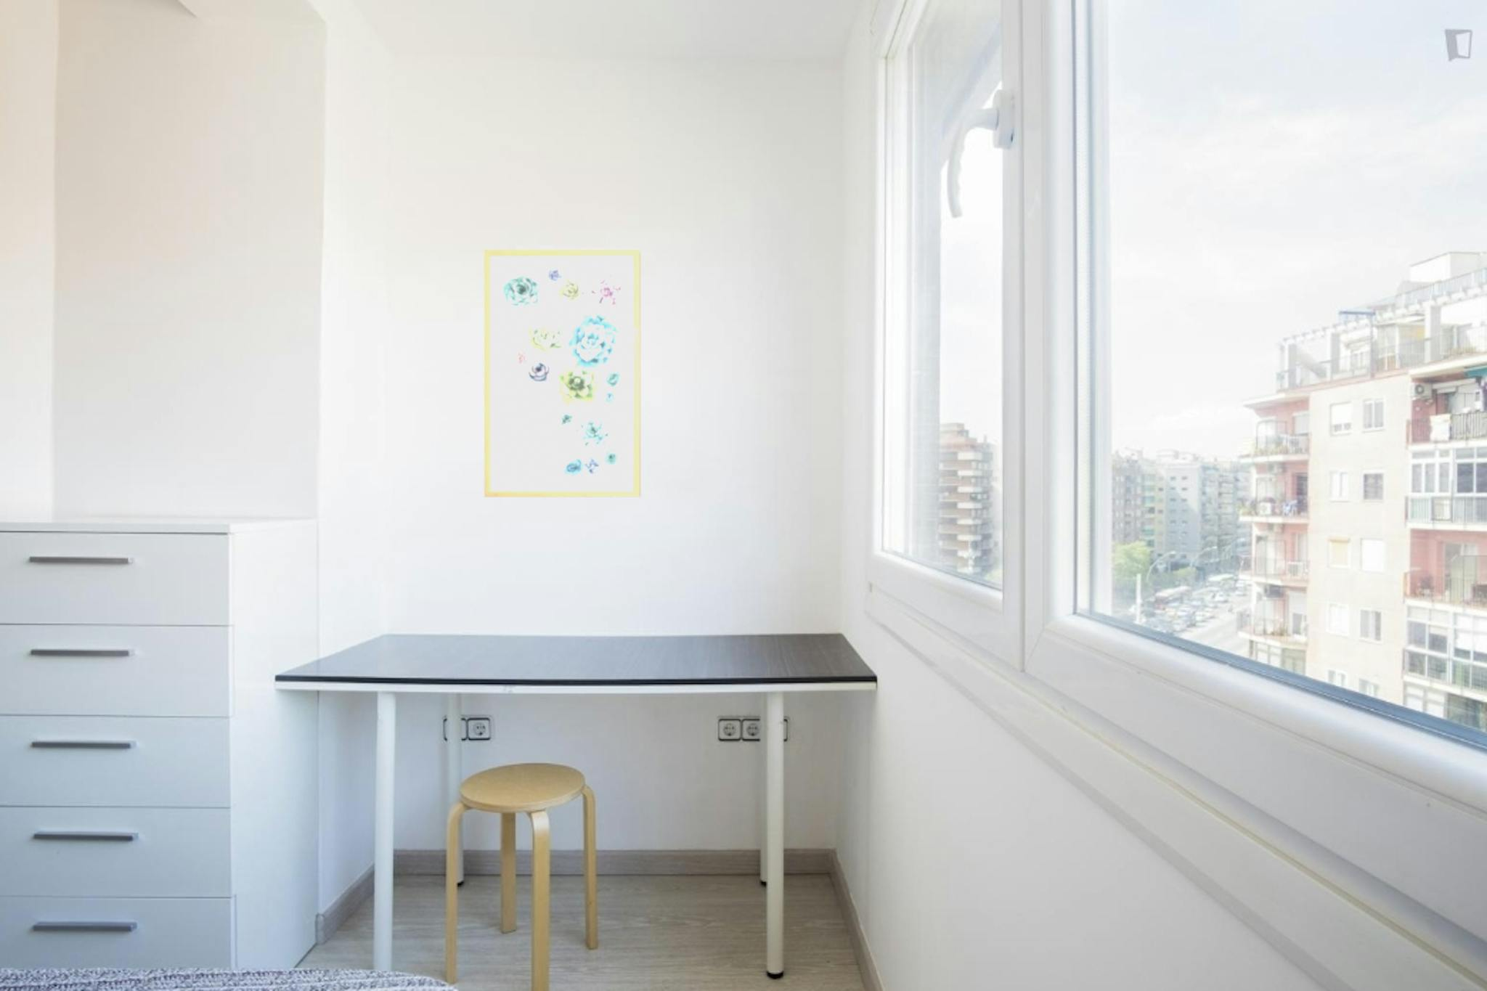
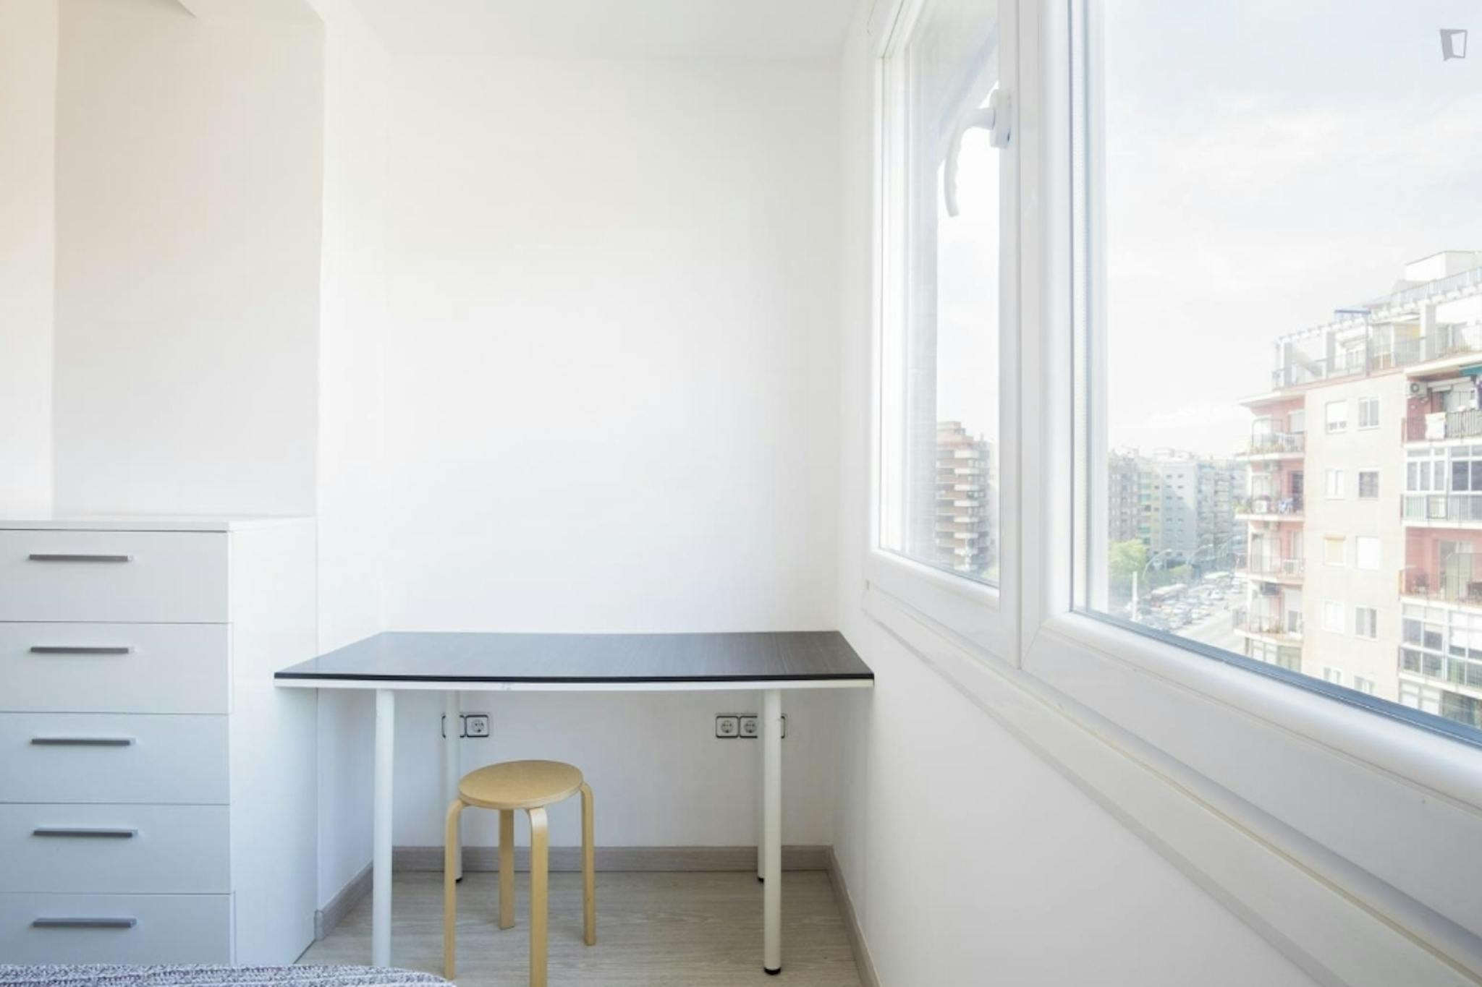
- wall art (563, 374)
